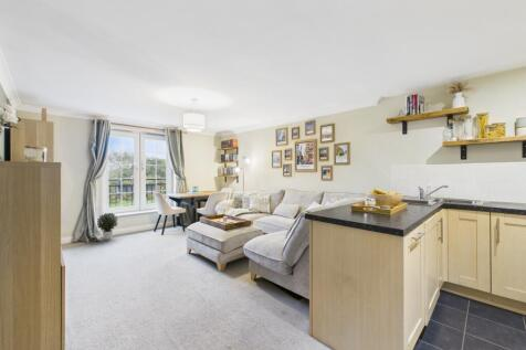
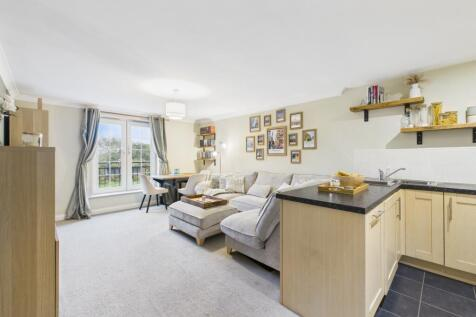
- potted plant (107, 225)
